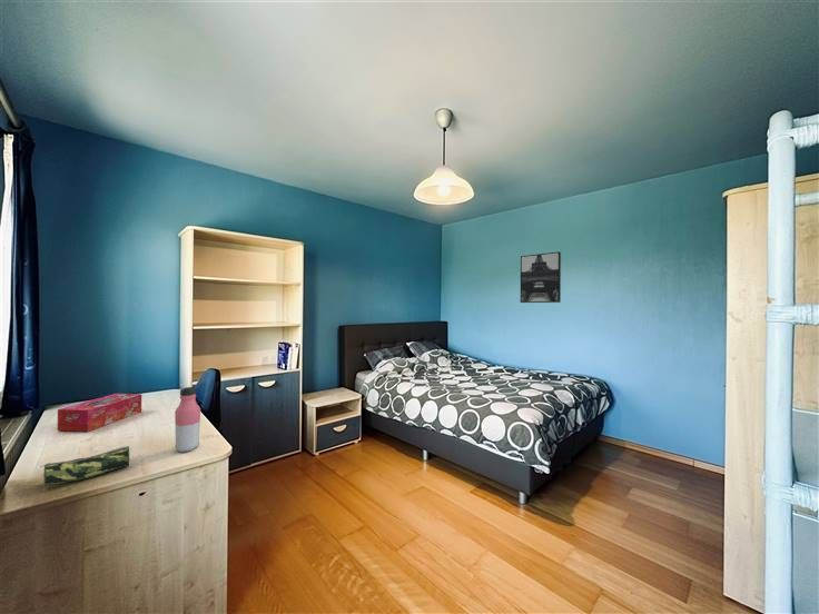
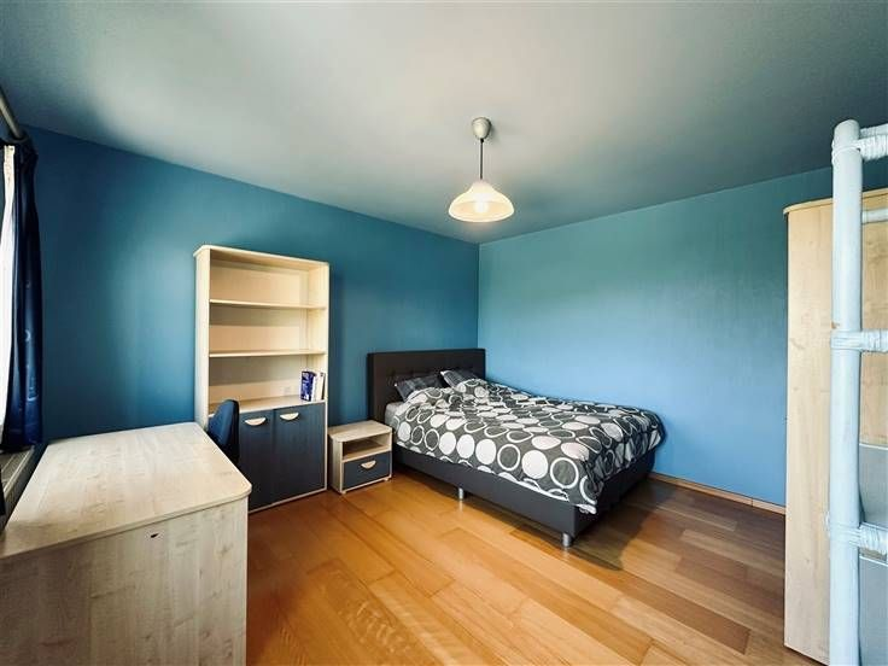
- tissue box (102, 410)
- pencil case (87, 465)
- water bottle (187, 418)
- wall art (540, 278)
